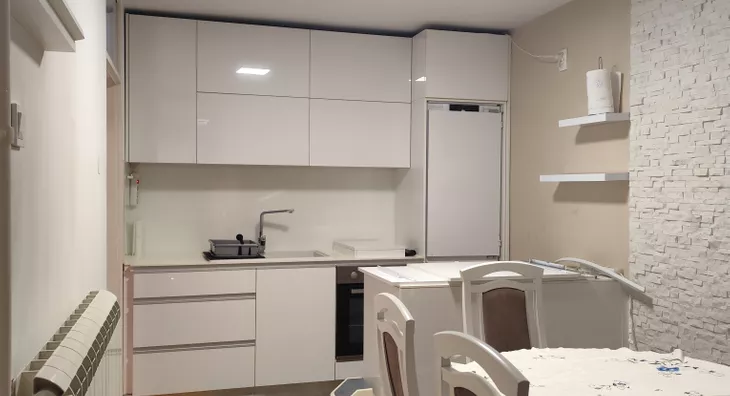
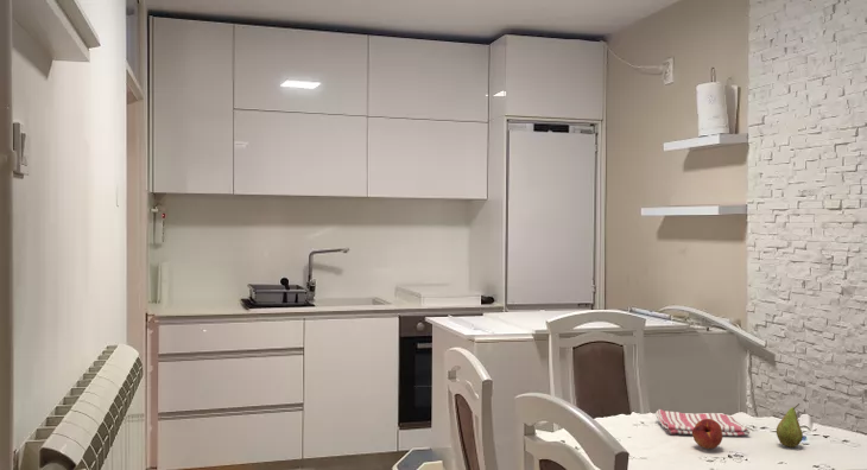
+ fruit (707, 433)
+ dish towel (700, 420)
+ fruit (789, 424)
